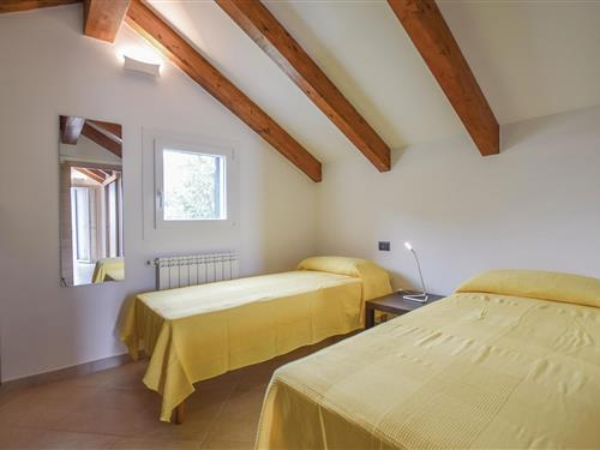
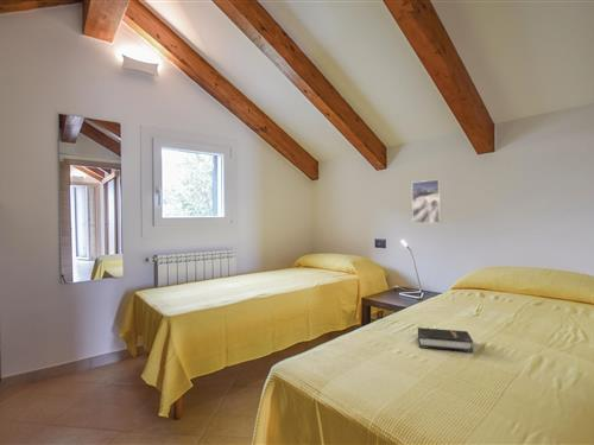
+ hardback book (443, 338)
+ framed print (425, 202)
